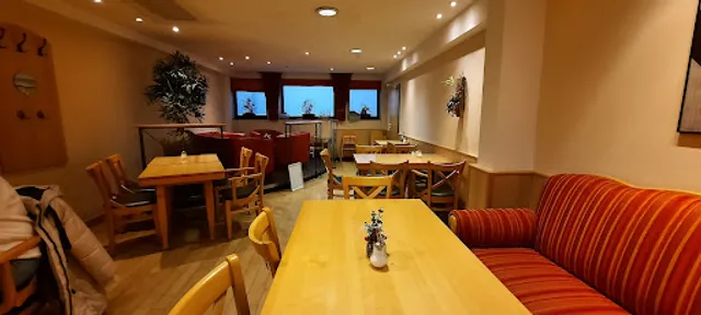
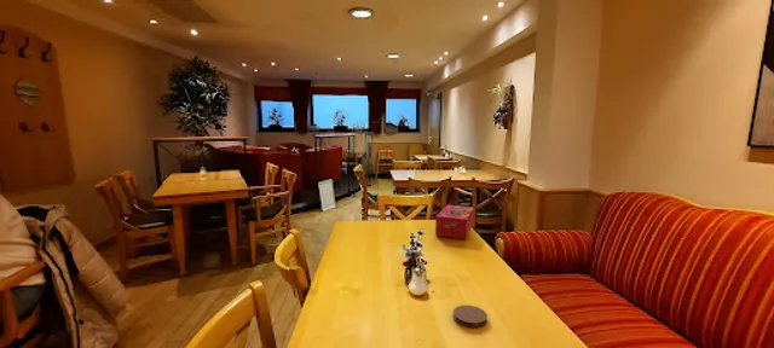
+ coaster (469, 315)
+ tissue box (455, 220)
